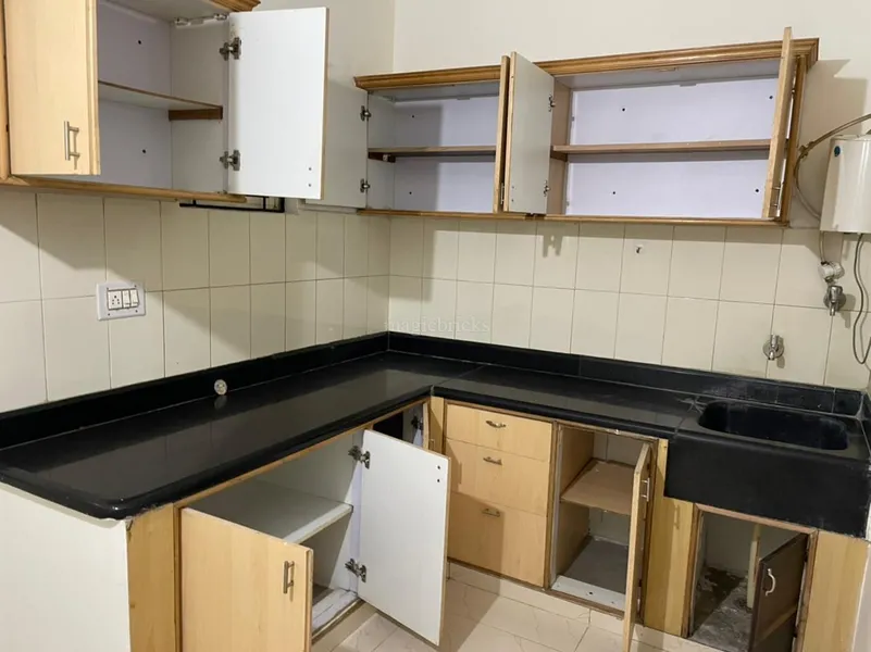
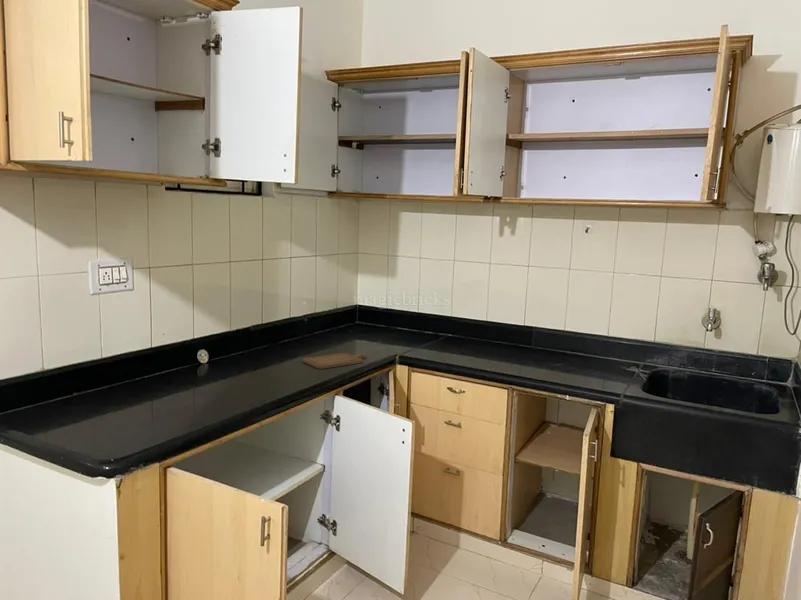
+ chopping board (338, 359)
